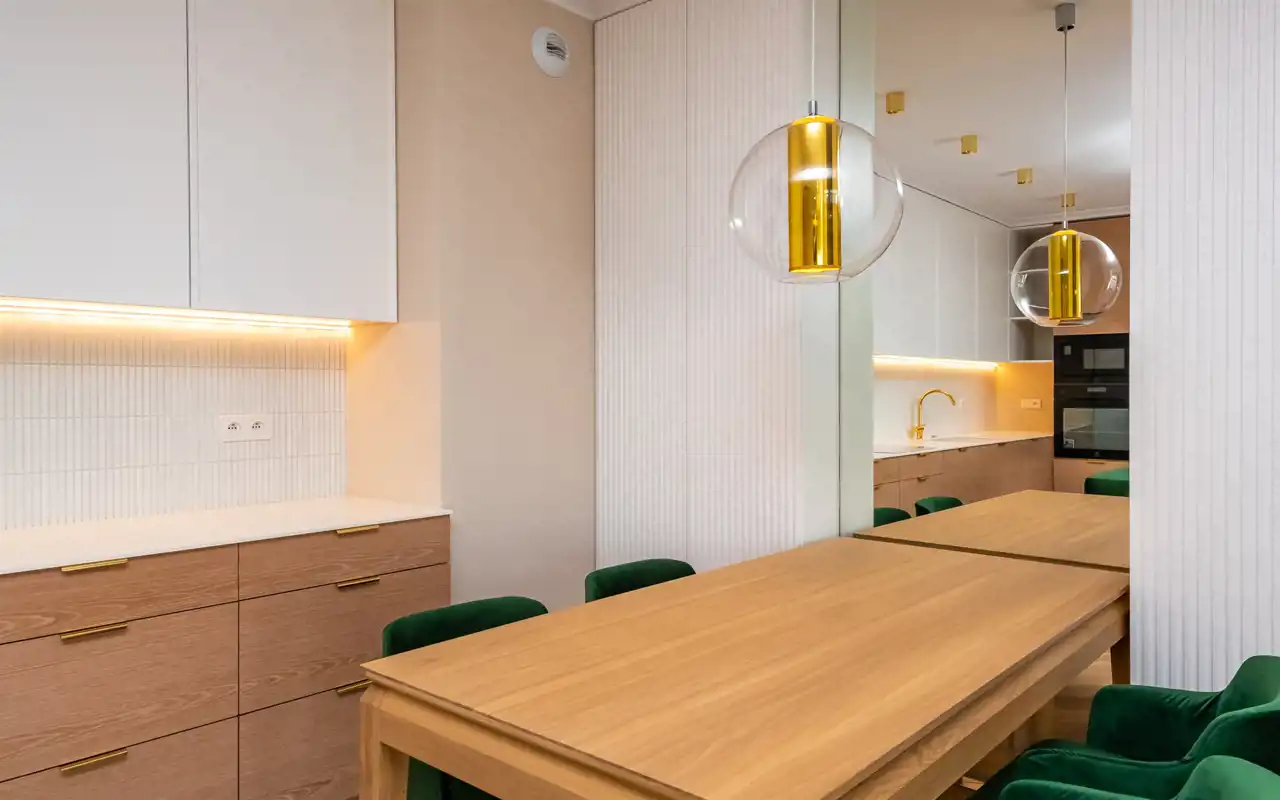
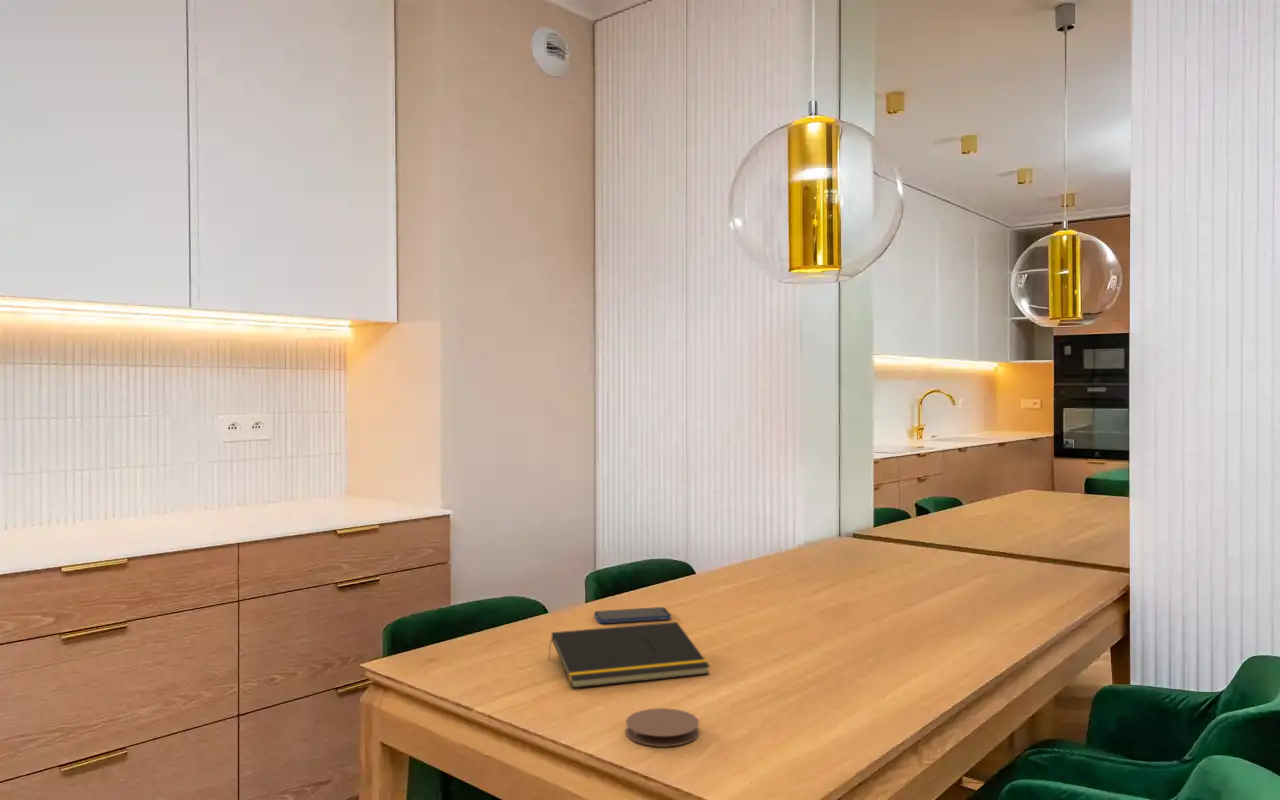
+ coaster (662, 726)
+ smartphone (632, 615)
+ notepad (628, 652)
